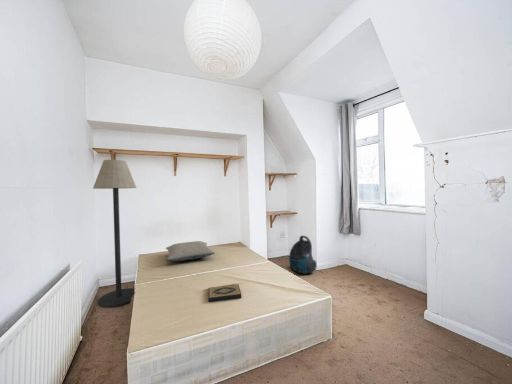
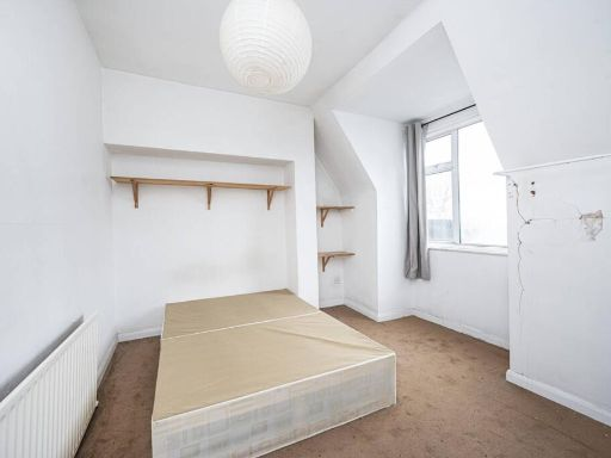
- pillow (189, 250)
- floor lamp (116, 229)
- hardback book (224, 292)
- vacuum cleaner (301, 253)
